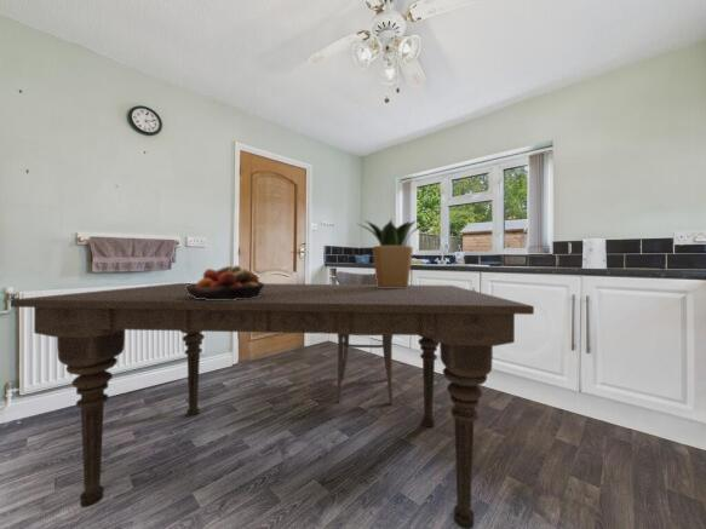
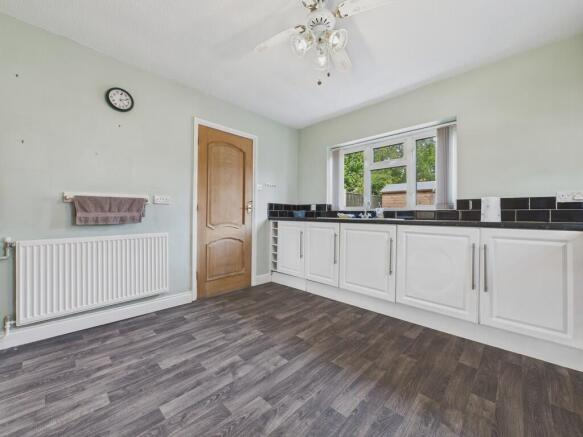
- dining table (293, 332)
- fruit bowl (226, 280)
- potted plant (390, 252)
- dining chair (365, 334)
